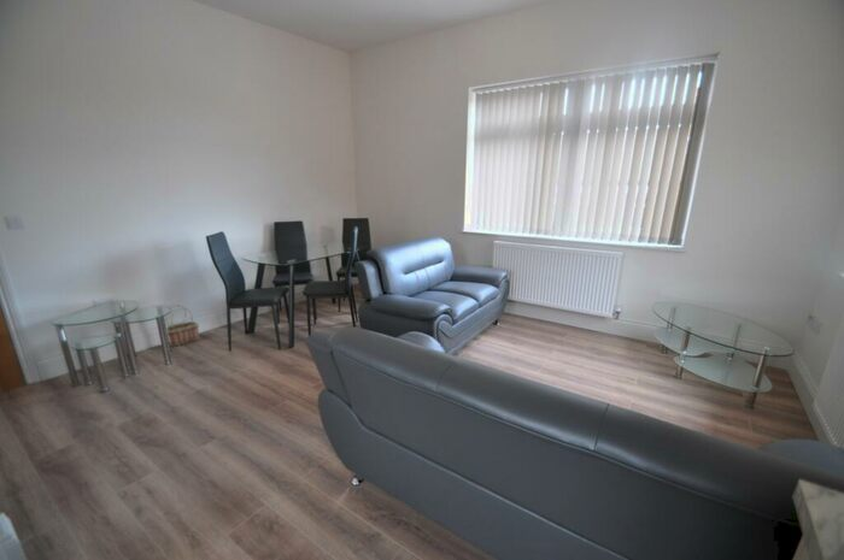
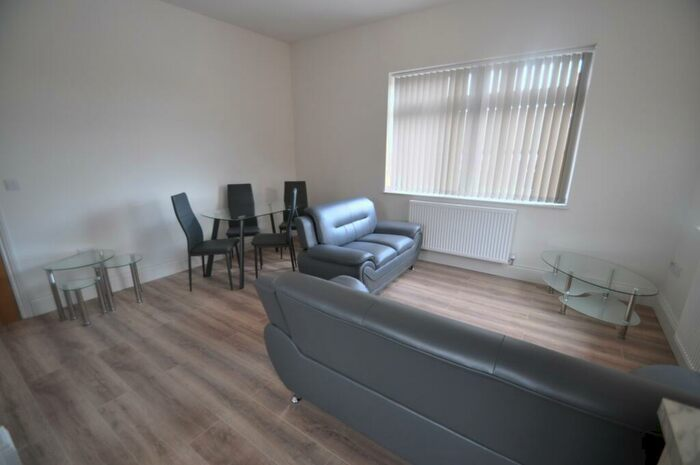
- basket (180, 324)
